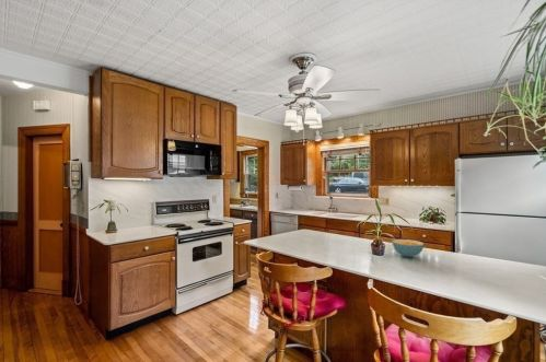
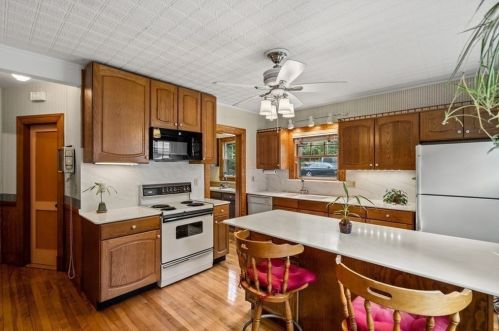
- cereal bowl (407, 248)
